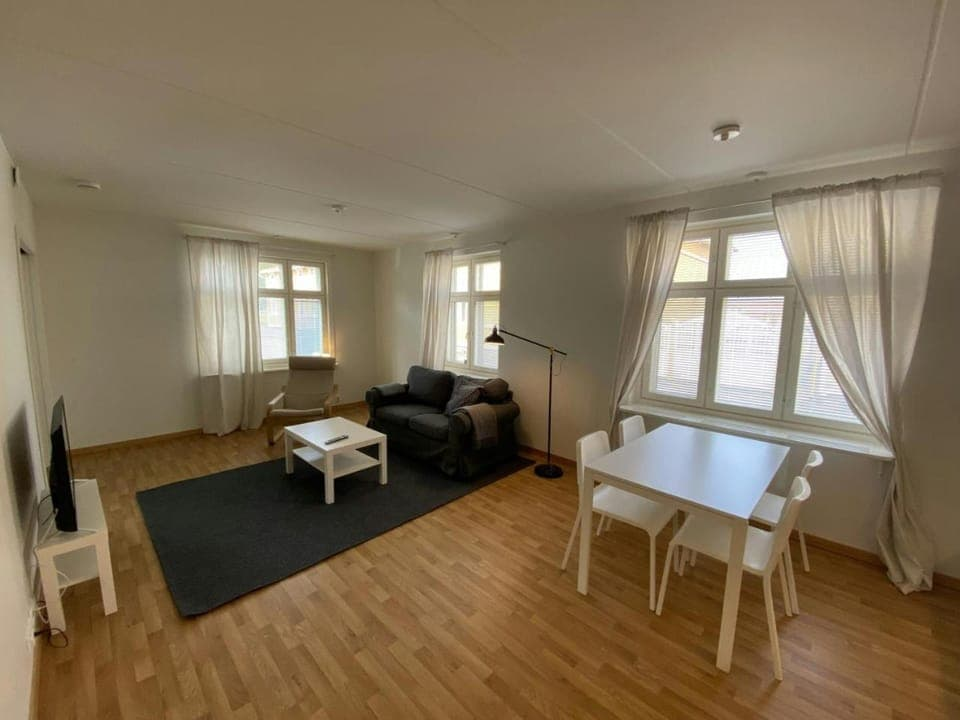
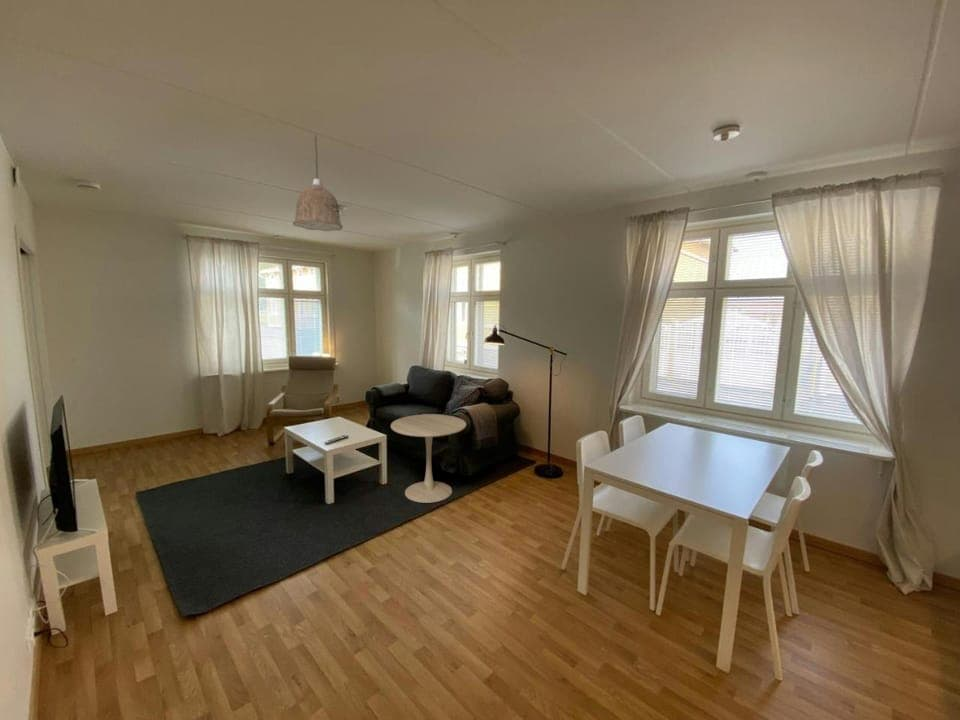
+ pendant lamp (317, 181)
+ side table (428, 458)
